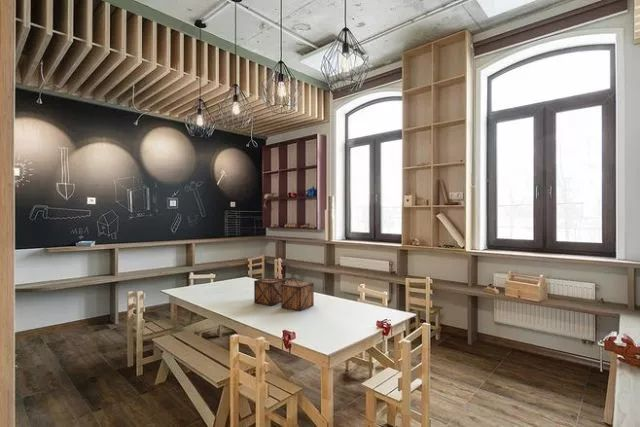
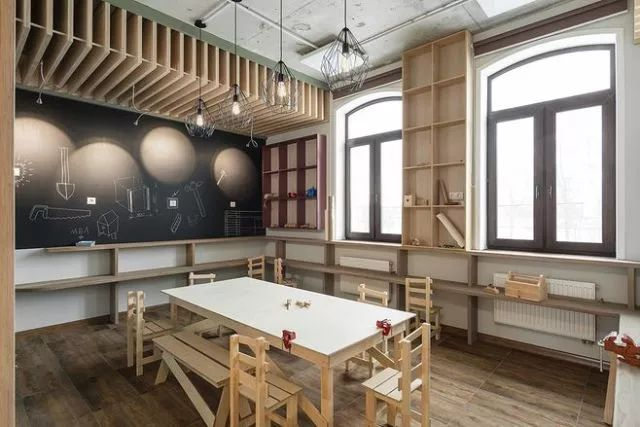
- wooden box (283, 292)
